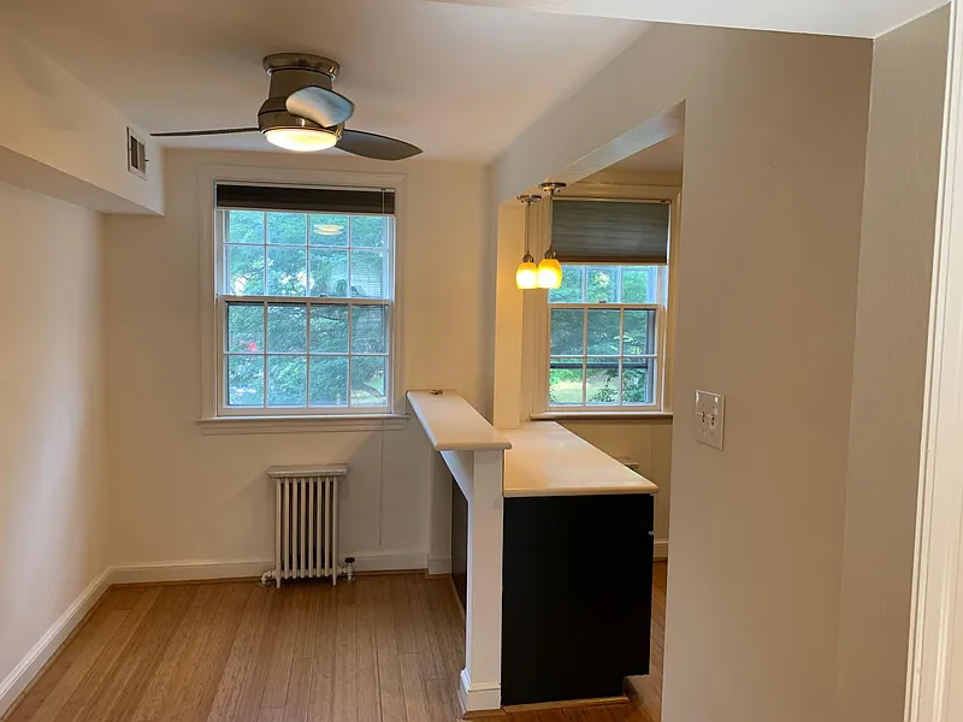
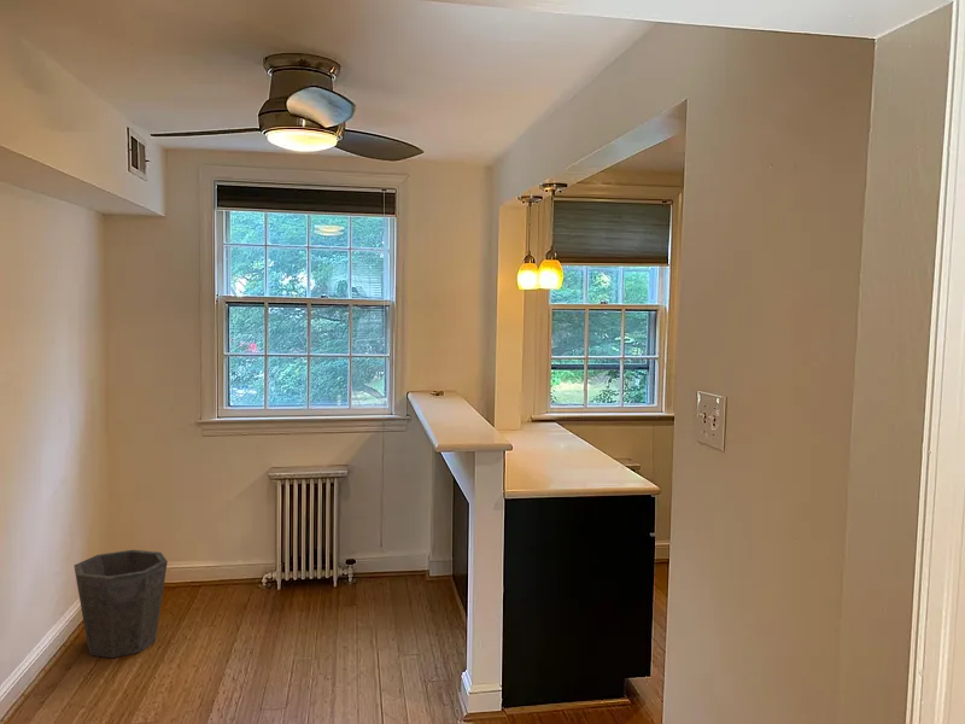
+ waste bin (121, 603)
